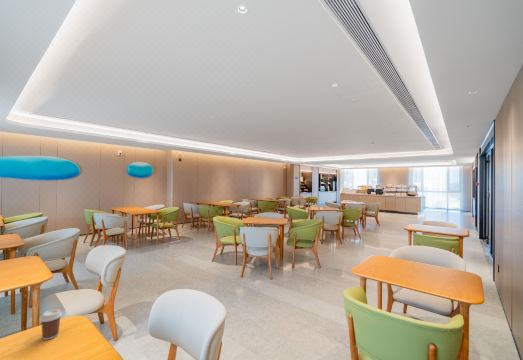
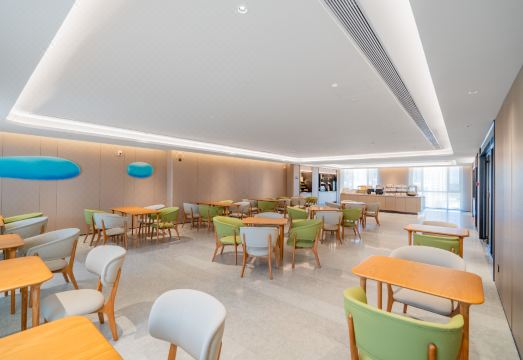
- coffee cup (50, 324)
